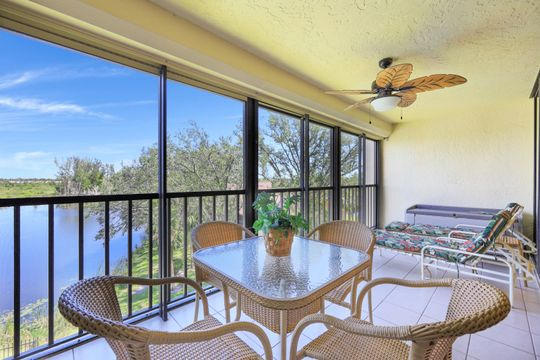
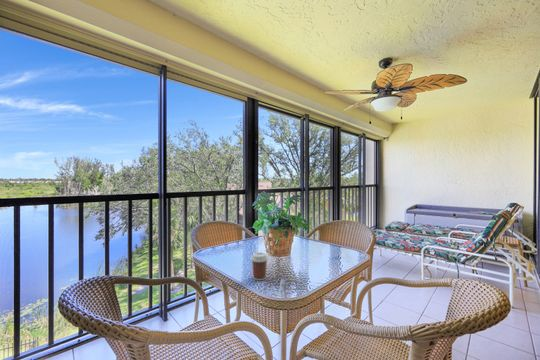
+ coffee cup (259, 266)
